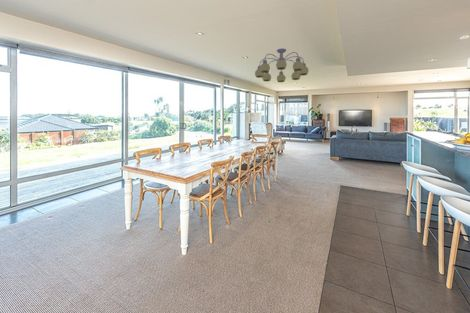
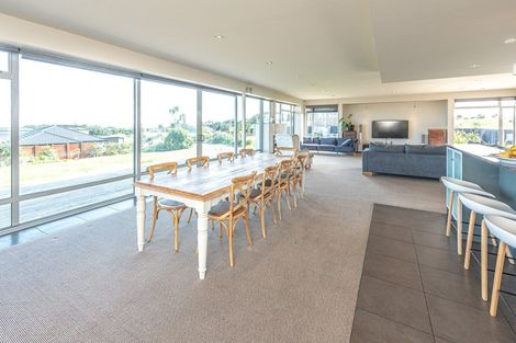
- chandelier (281, 63)
